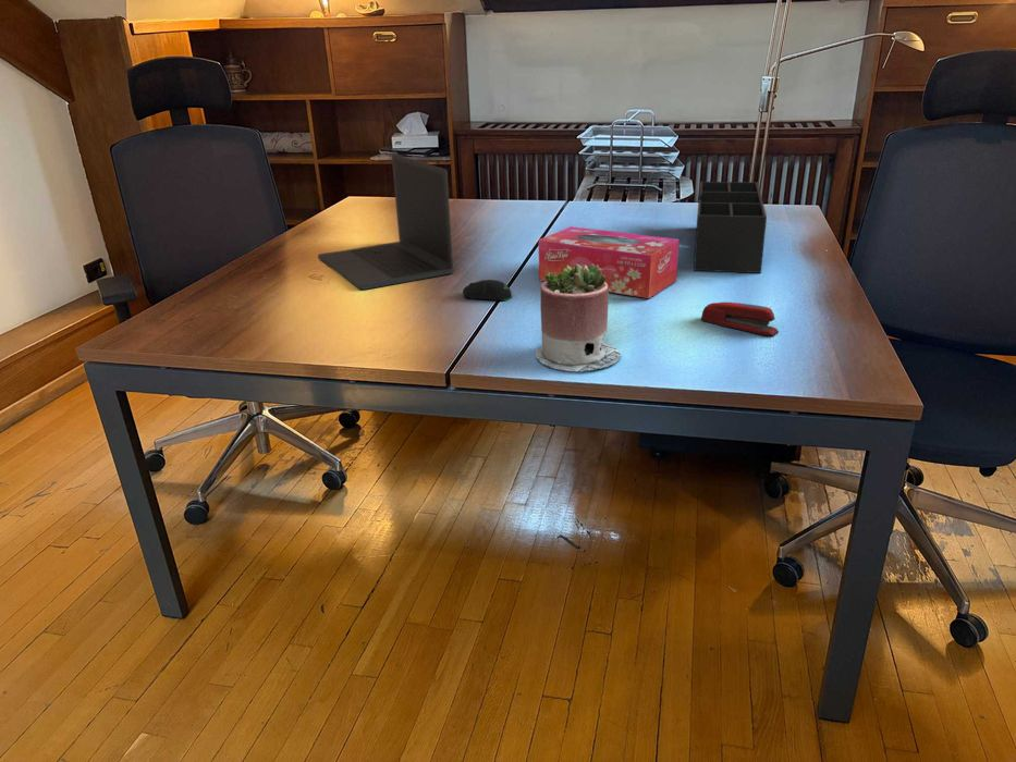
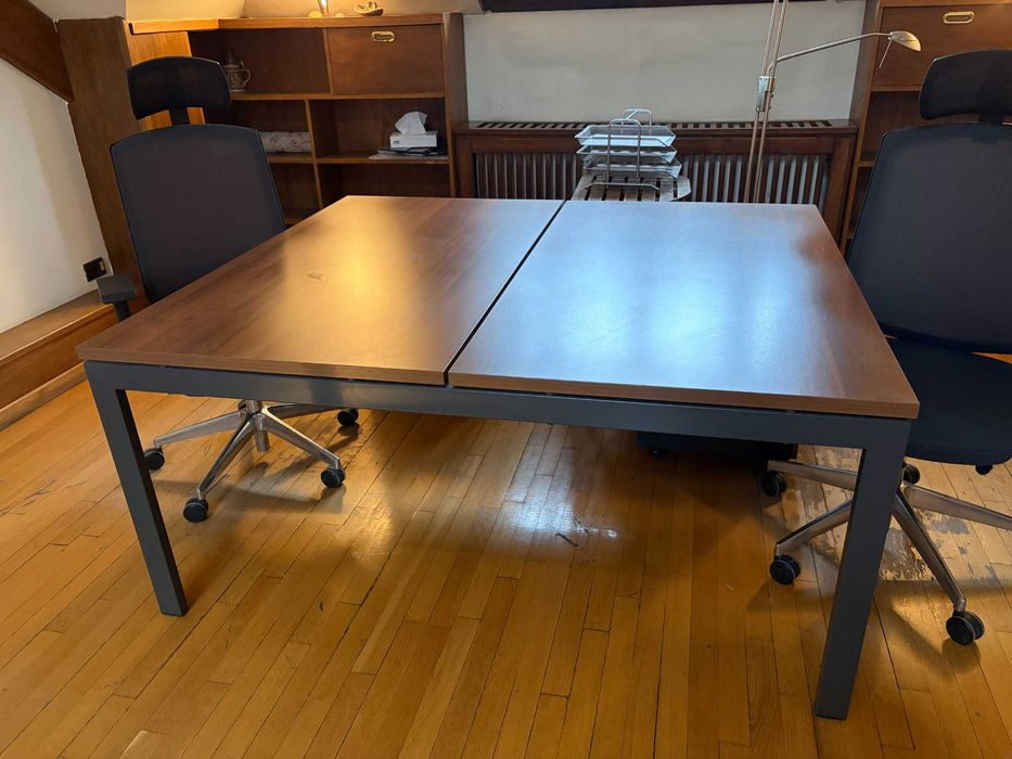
- computer mouse (487, 288)
- stapler (738, 315)
- desk organizer (727, 223)
- laptop (396, 213)
- tissue box (607, 260)
- succulent planter (577, 310)
